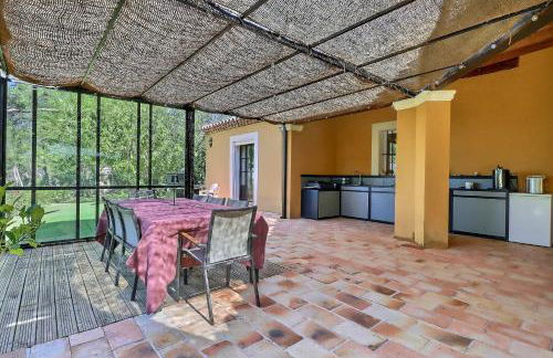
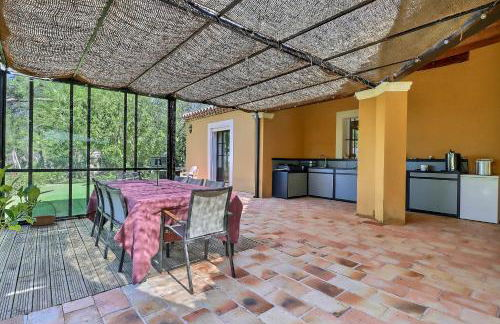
+ basket (44, 215)
